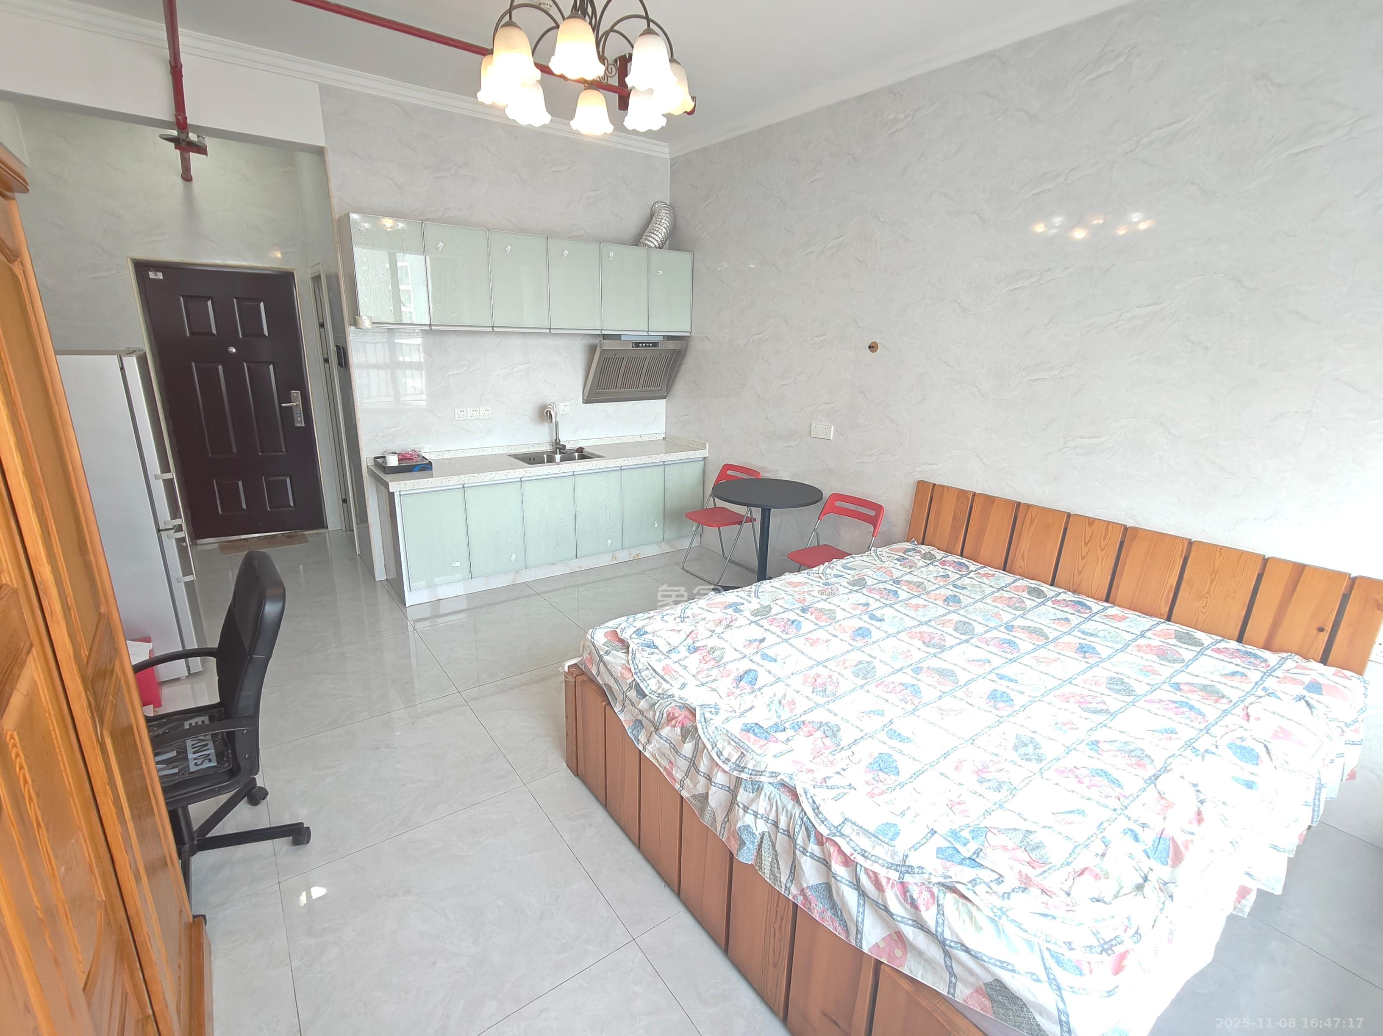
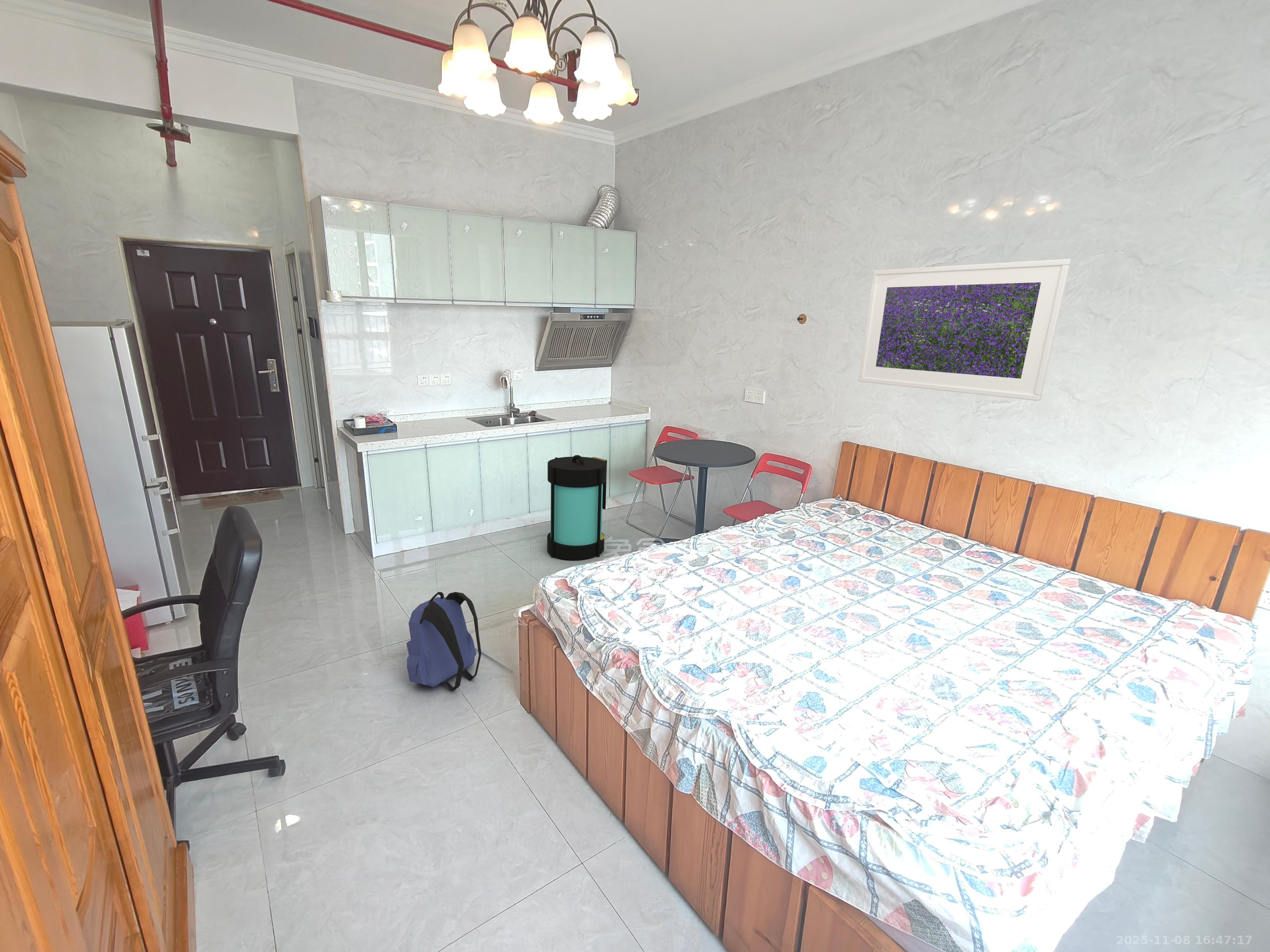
+ backpack (449, 638)
+ lantern (577, 503)
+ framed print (949, 329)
